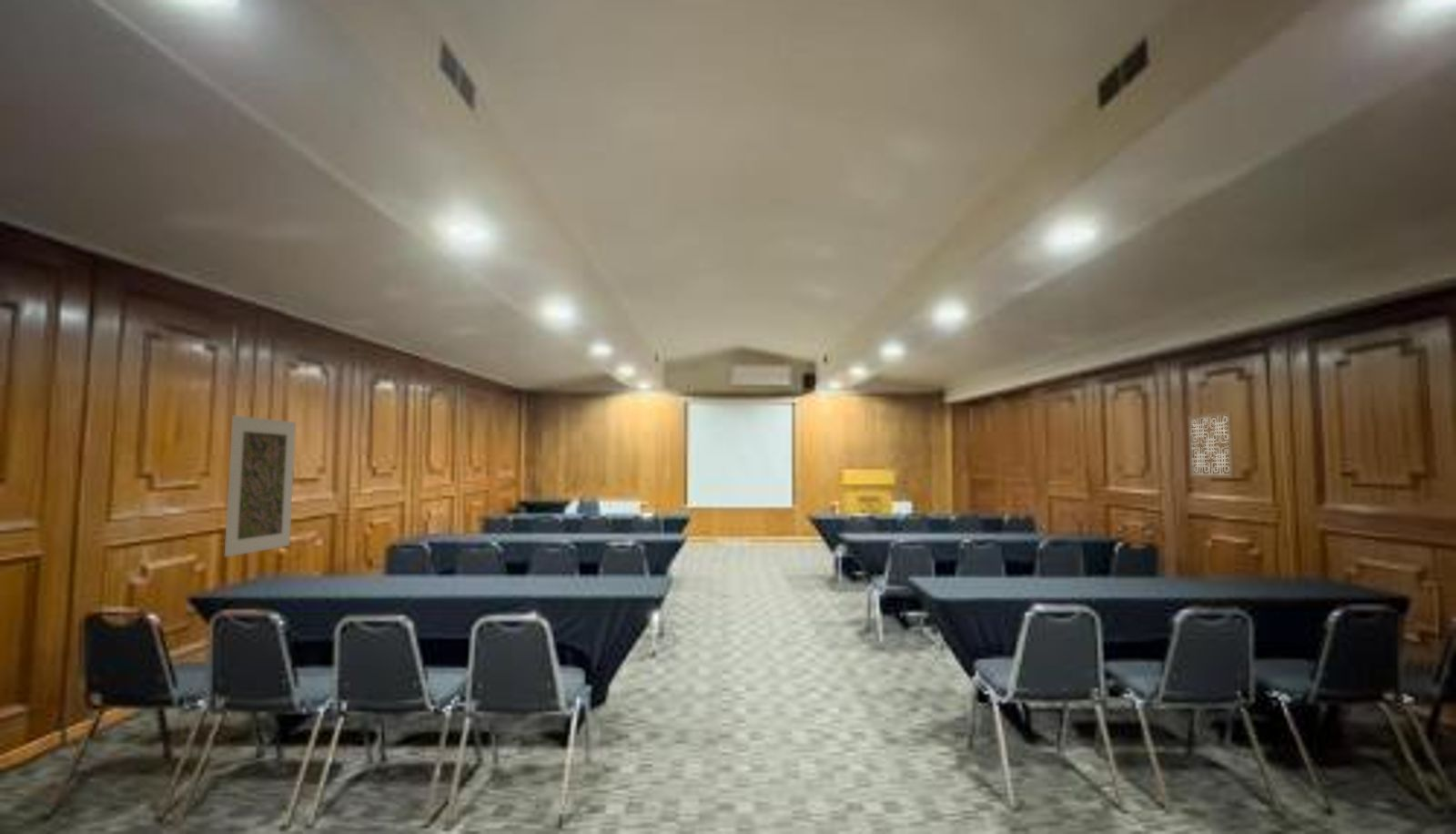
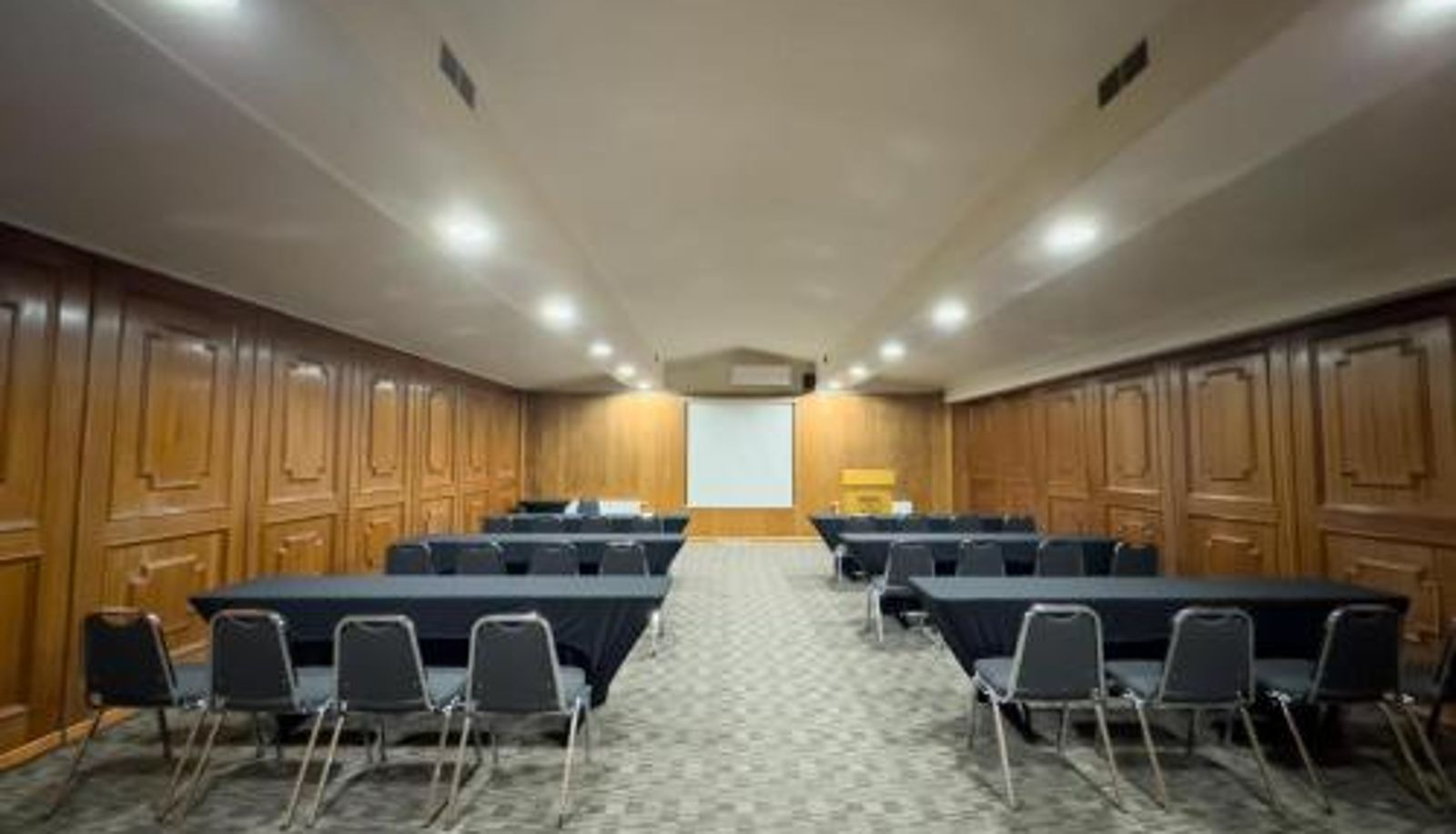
- wall art (1209, 443)
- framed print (262, 484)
